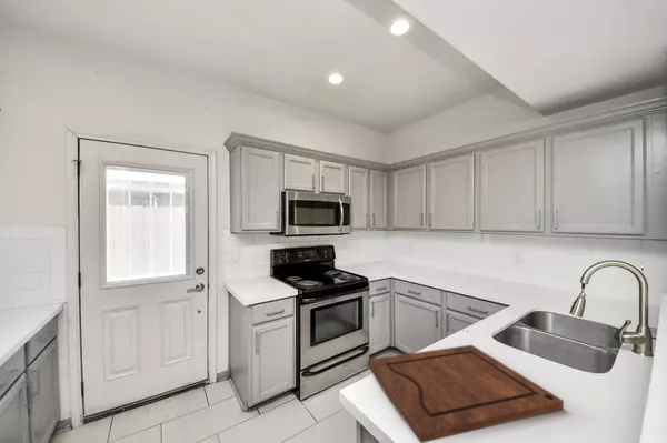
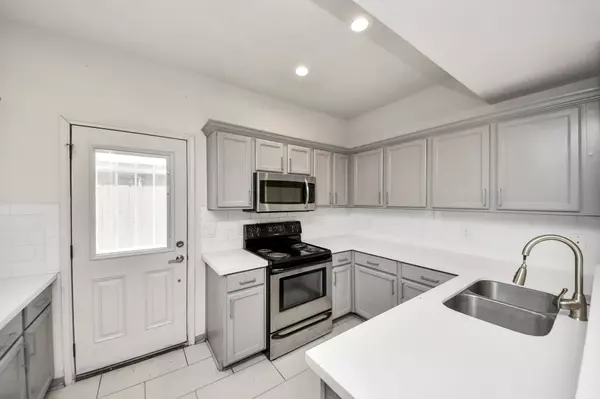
- cutting board (452, 381)
